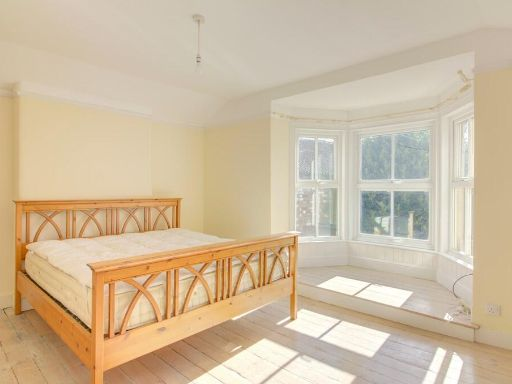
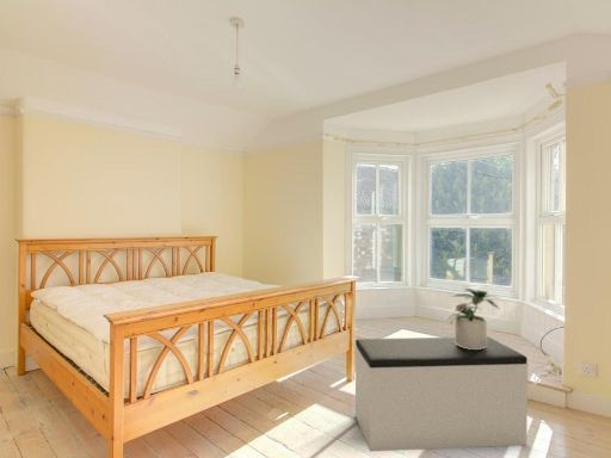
+ potted plant (474, 316)
+ bench (434, 388)
